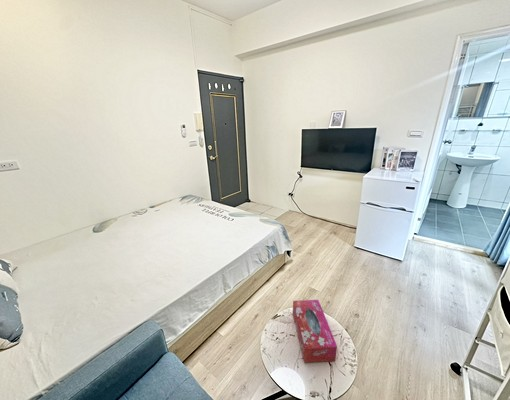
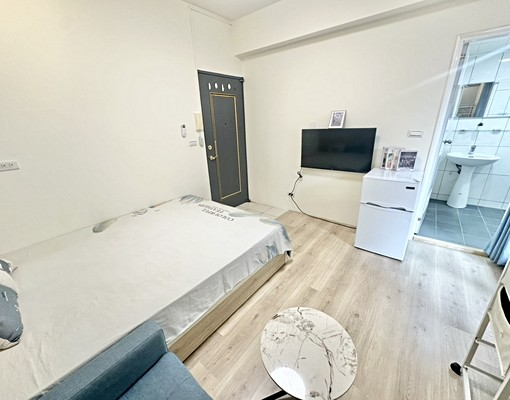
- tissue box (312, 327)
